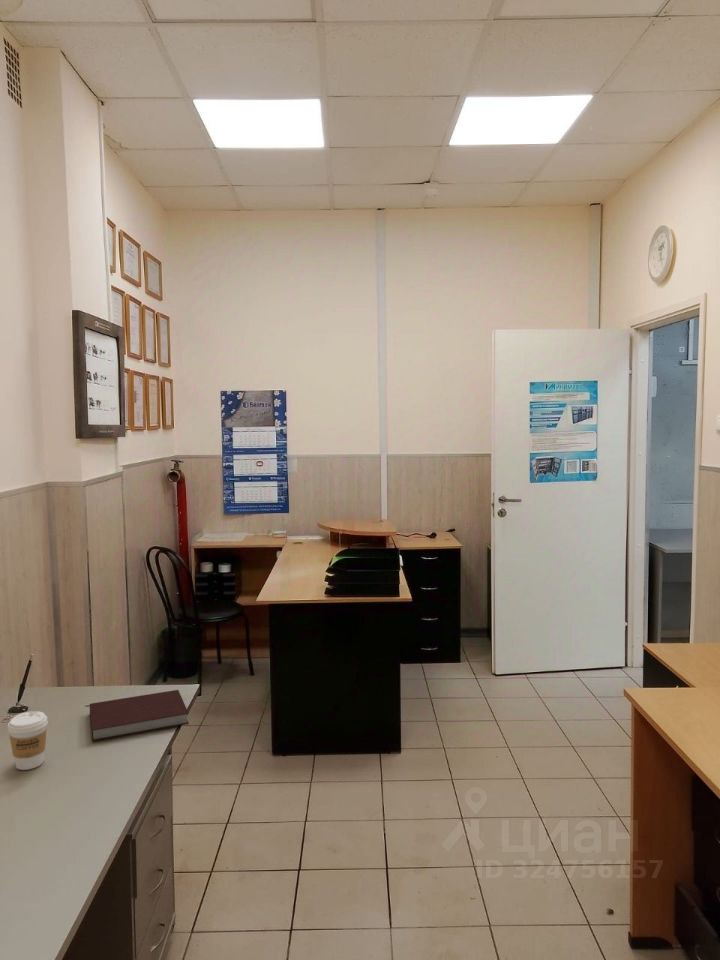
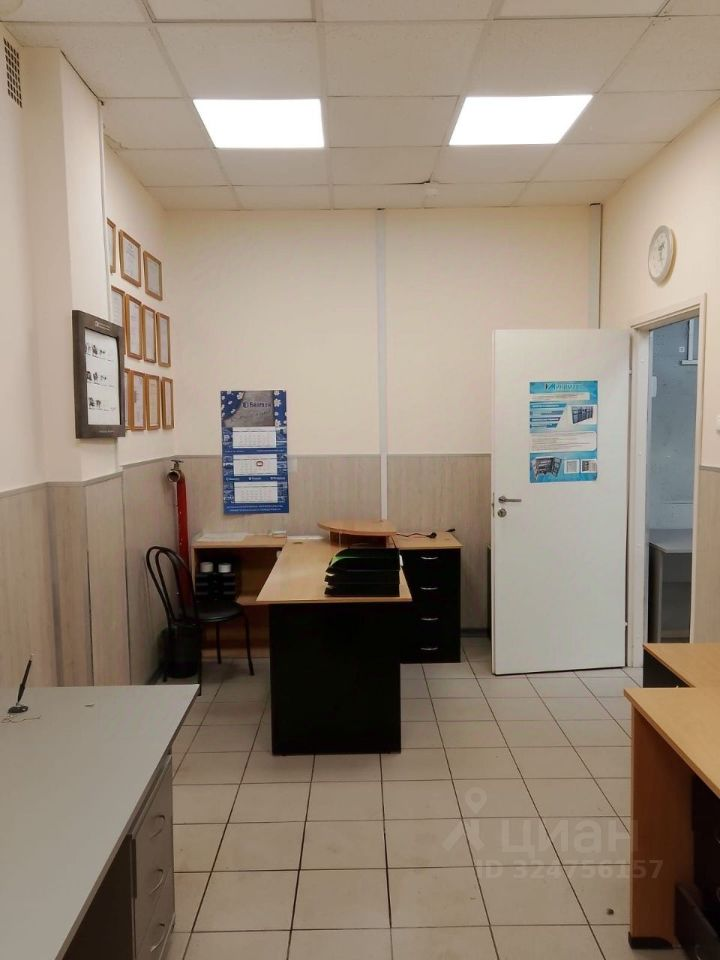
- notebook (138, 713)
- coffee cup (28, 740)
